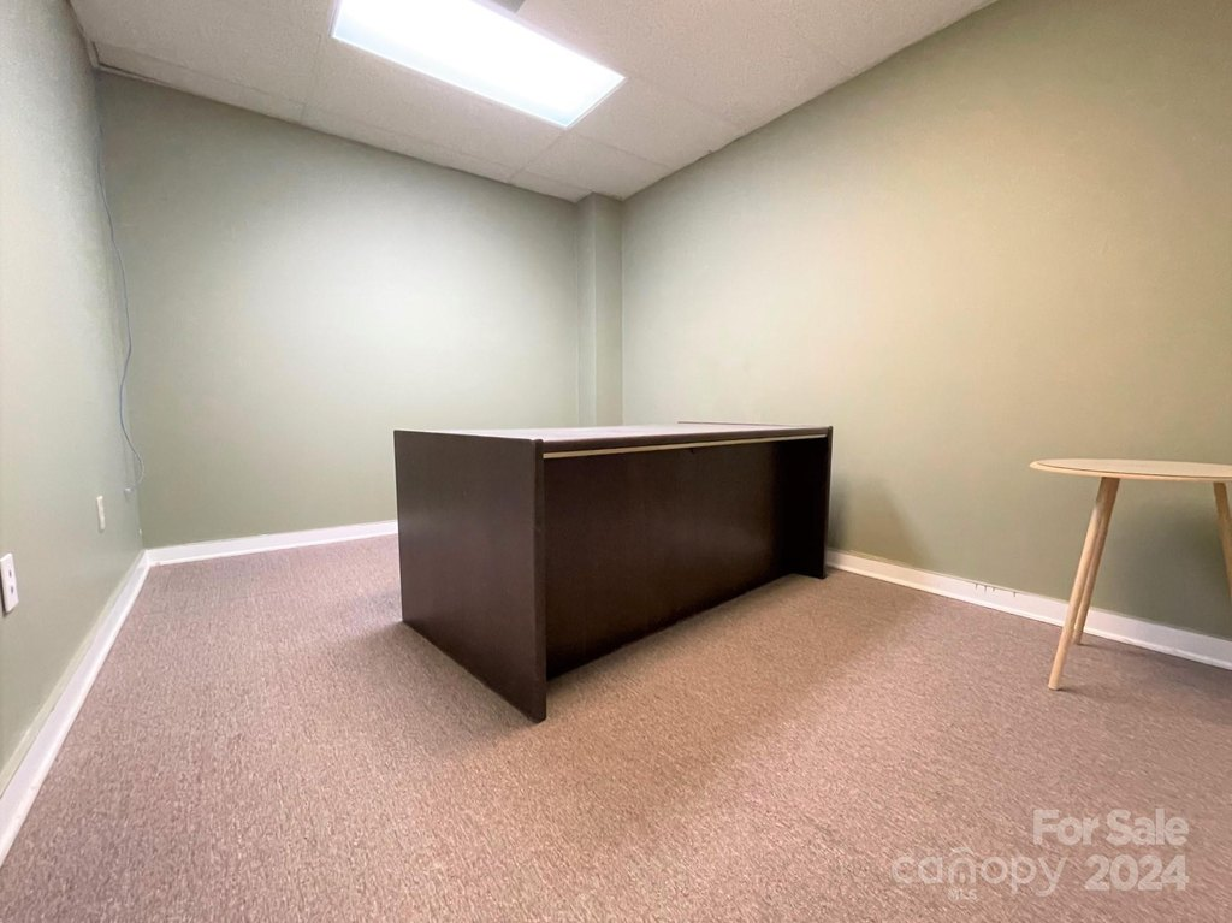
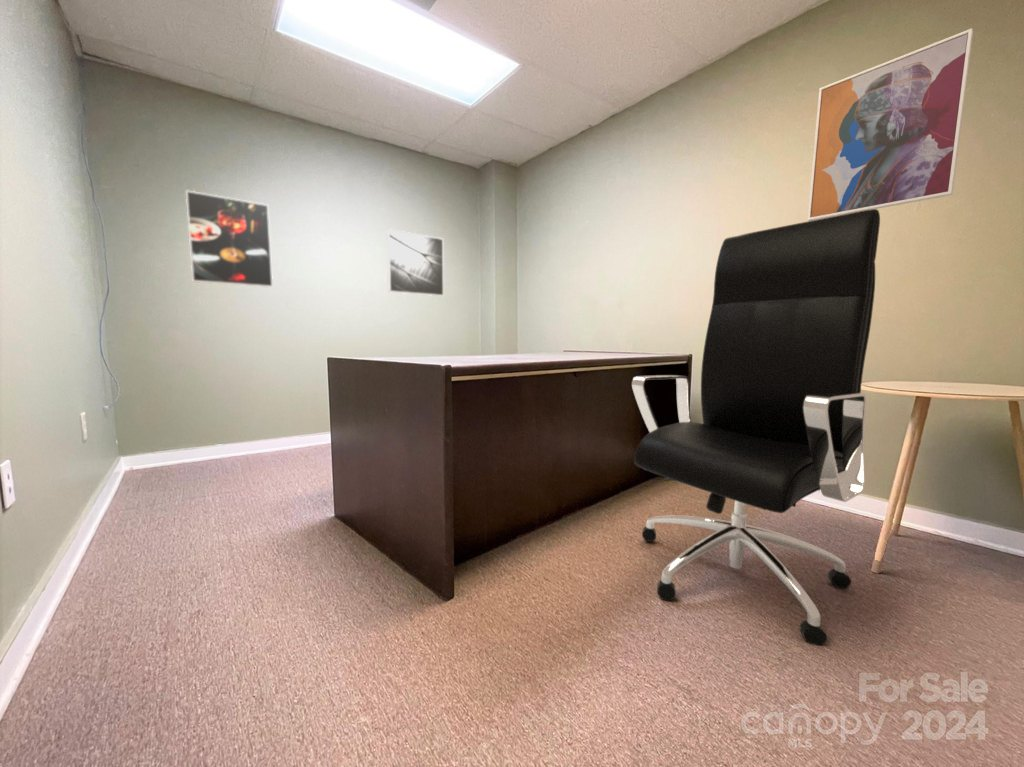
+ office chair (740, 402)
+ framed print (231, 242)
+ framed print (416, 264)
+ wall art (880, 137)
